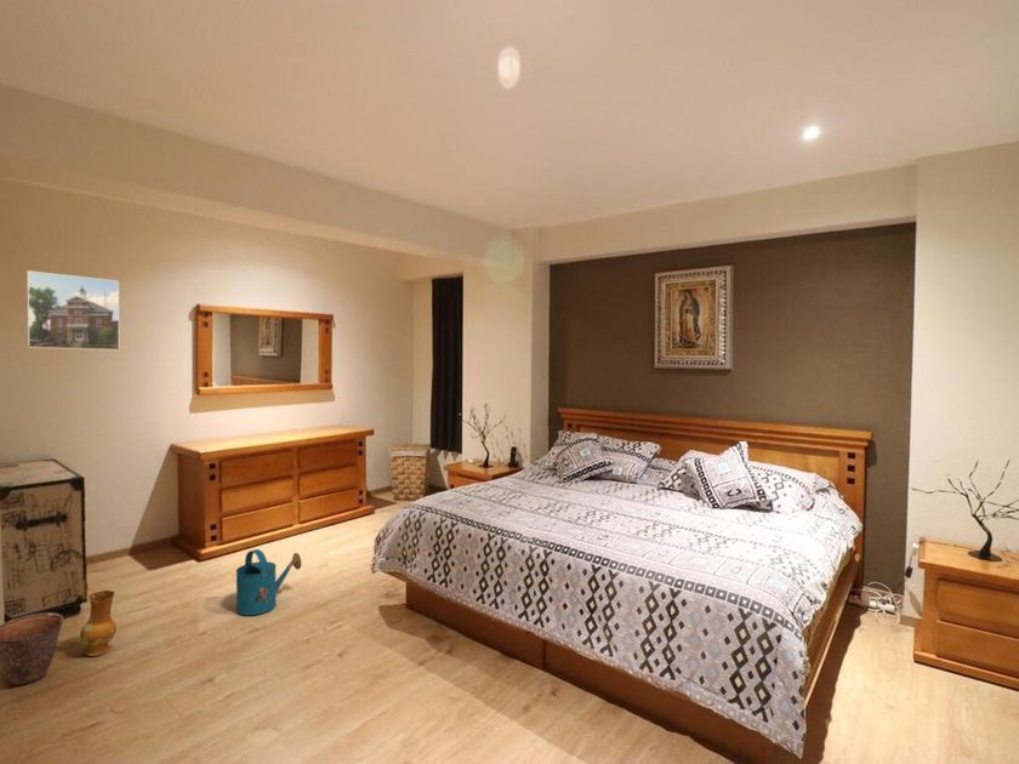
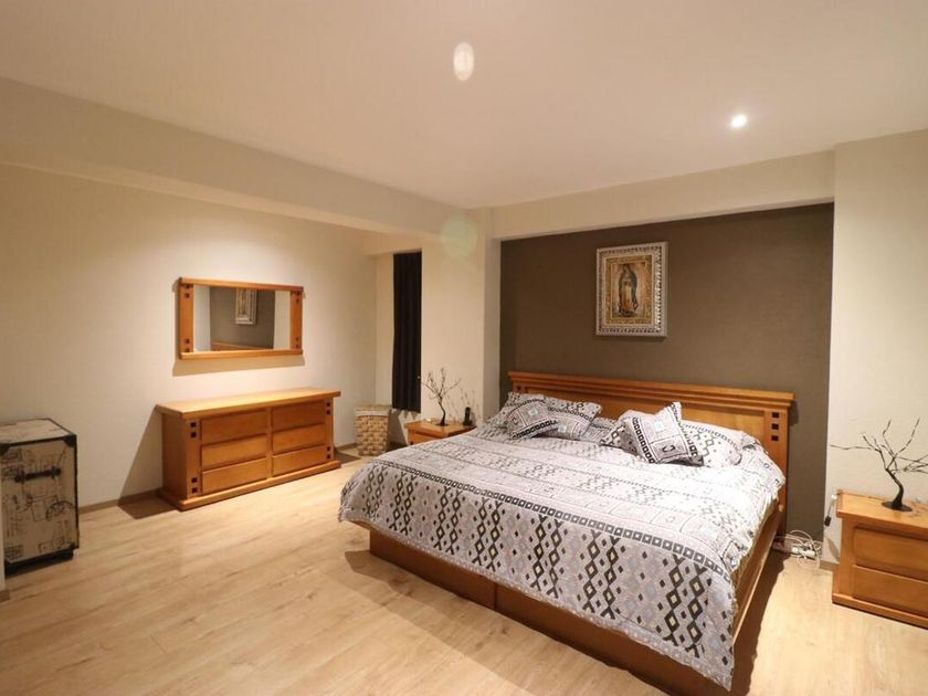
- watering can (269, 575)
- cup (28, 651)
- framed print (75, 312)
- ceramic jug (97, 622)
